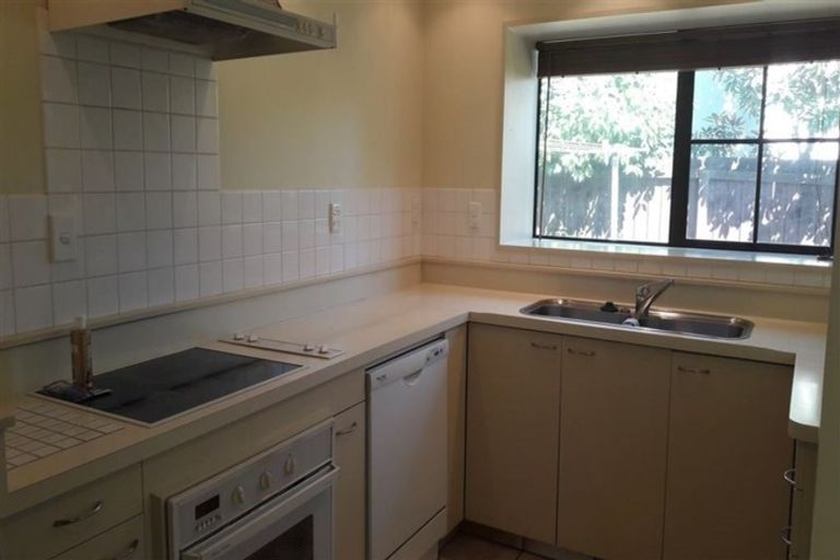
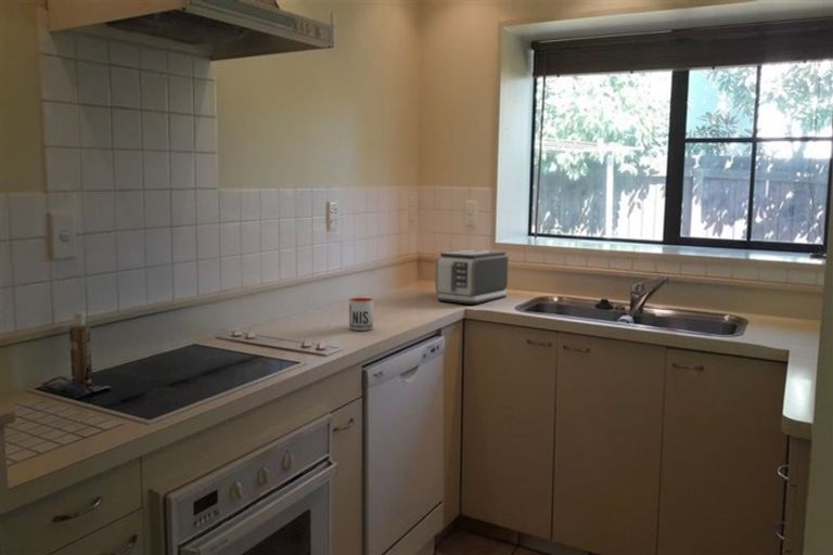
+ mug (358, 312)
+ toaster (471, 275)
